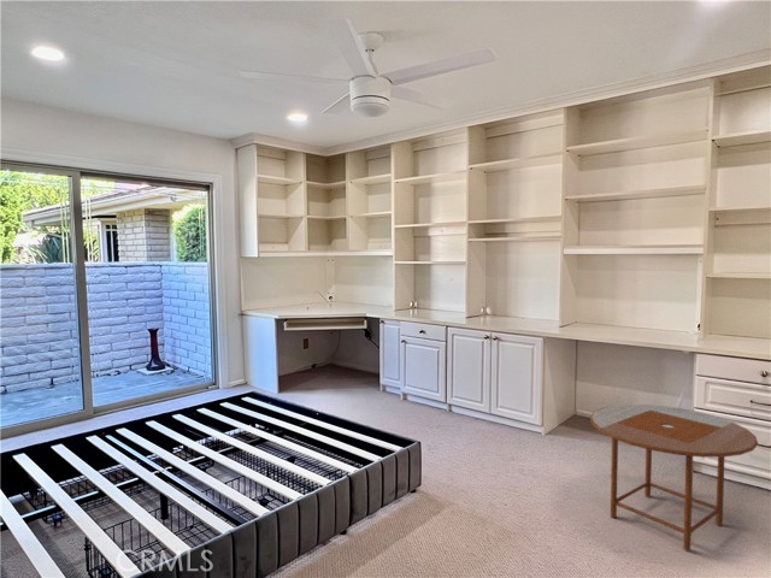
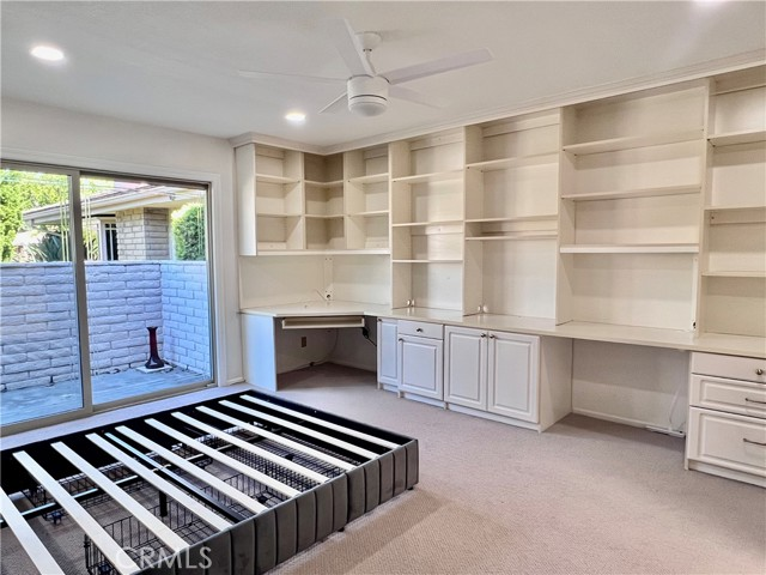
- side table (661, 486)
